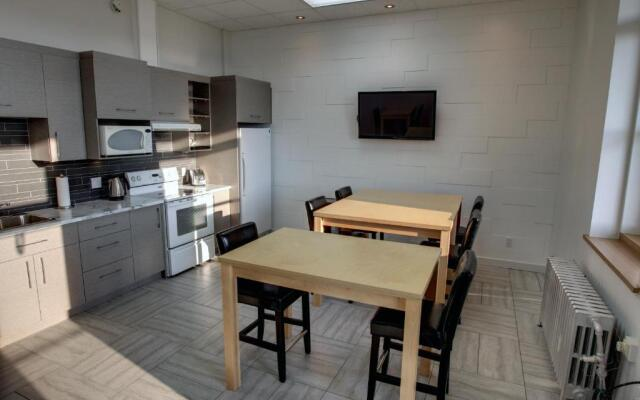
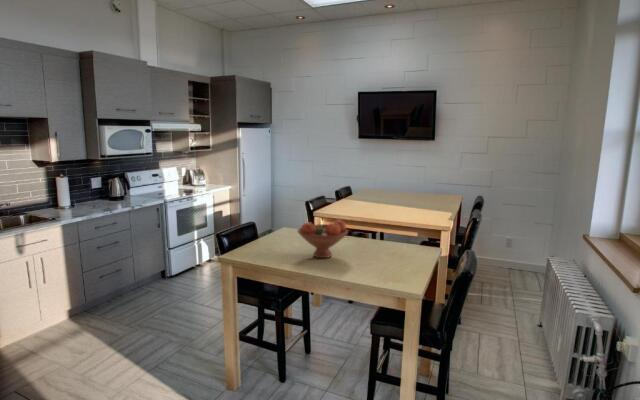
+ fruit bowl (322, 237)
